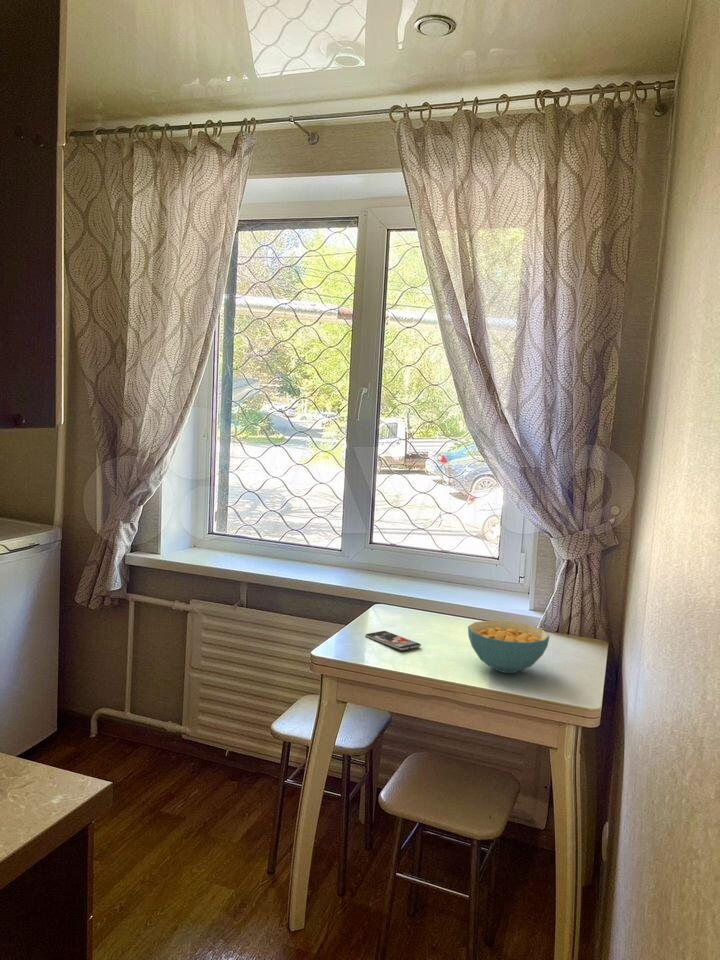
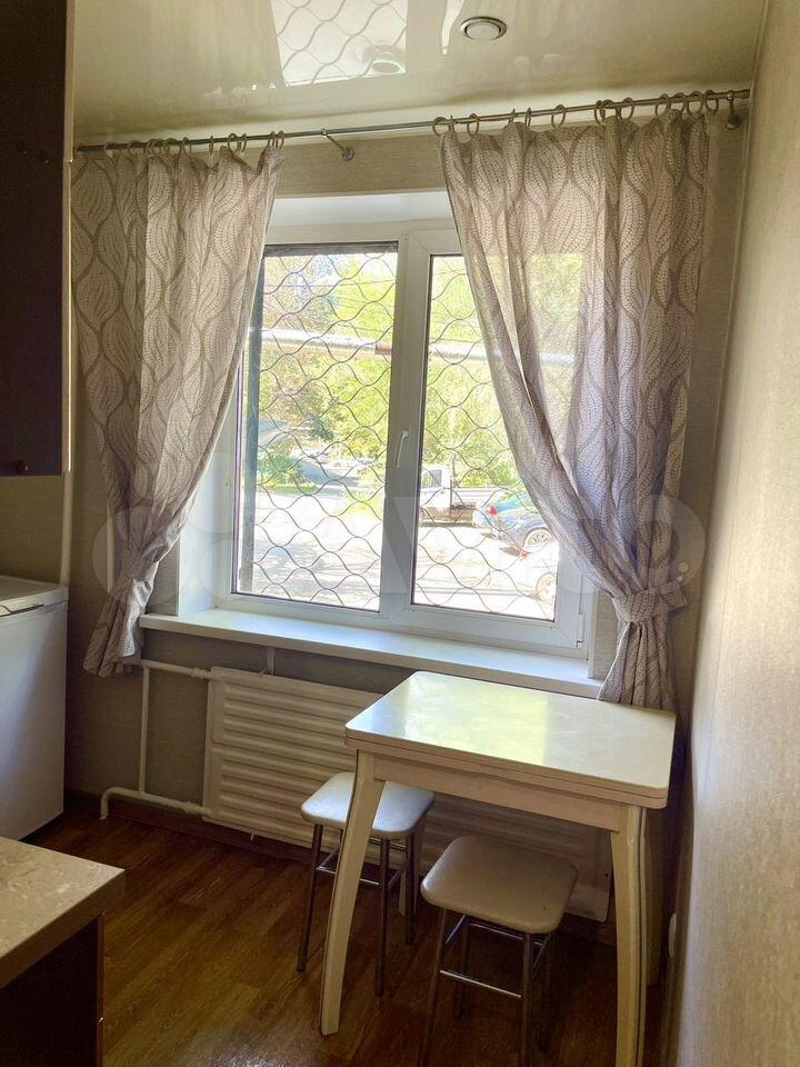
- smartphone (392, 640)
- cereal bowl (506, 650)
